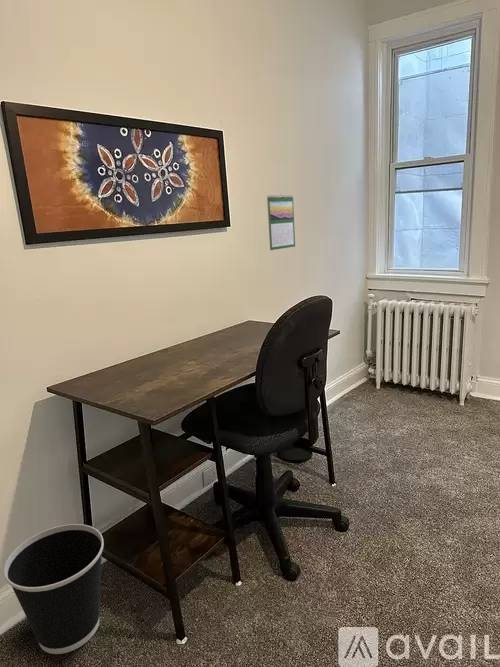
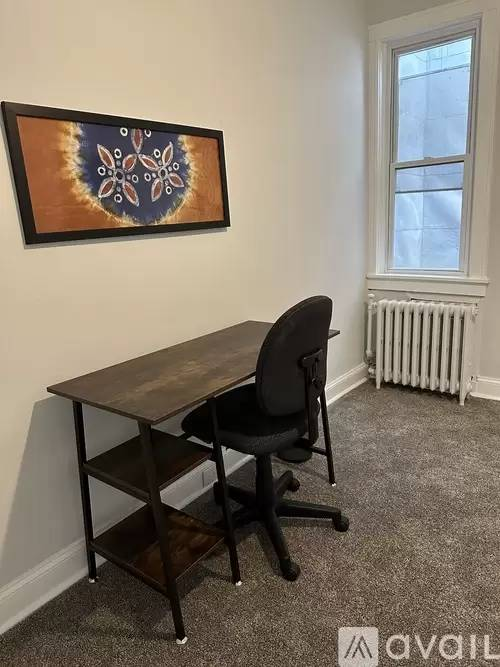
- calendar (281, 221)
- wastebasket (62, 591)
